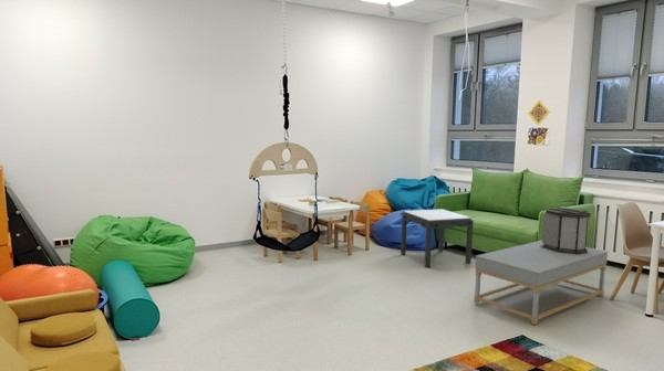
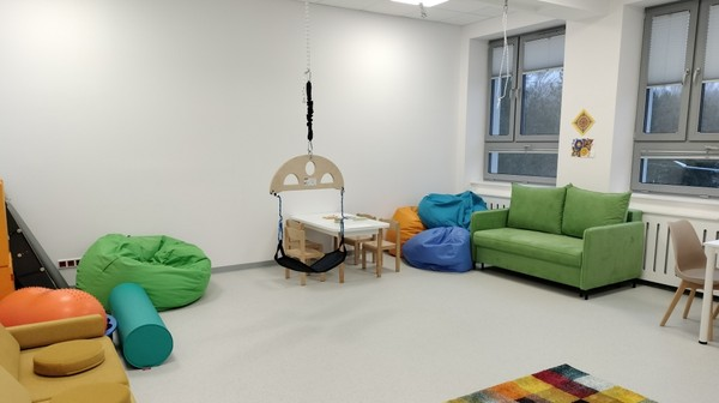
- coffee table (540, 276)
- decorative box (567, 230)
- side table (439, 236)
